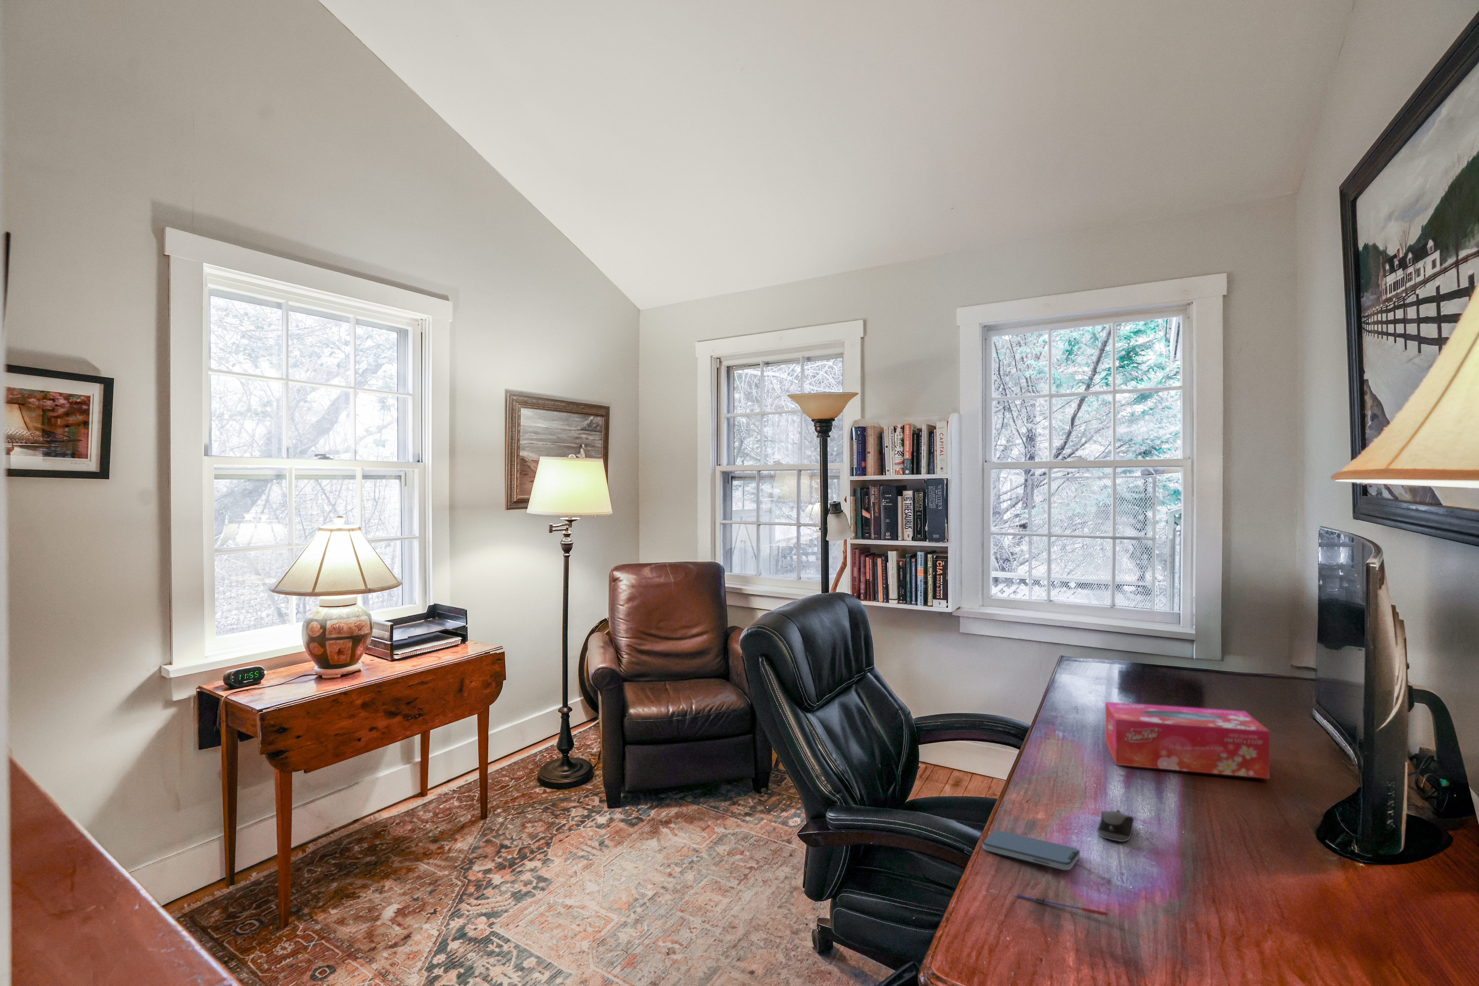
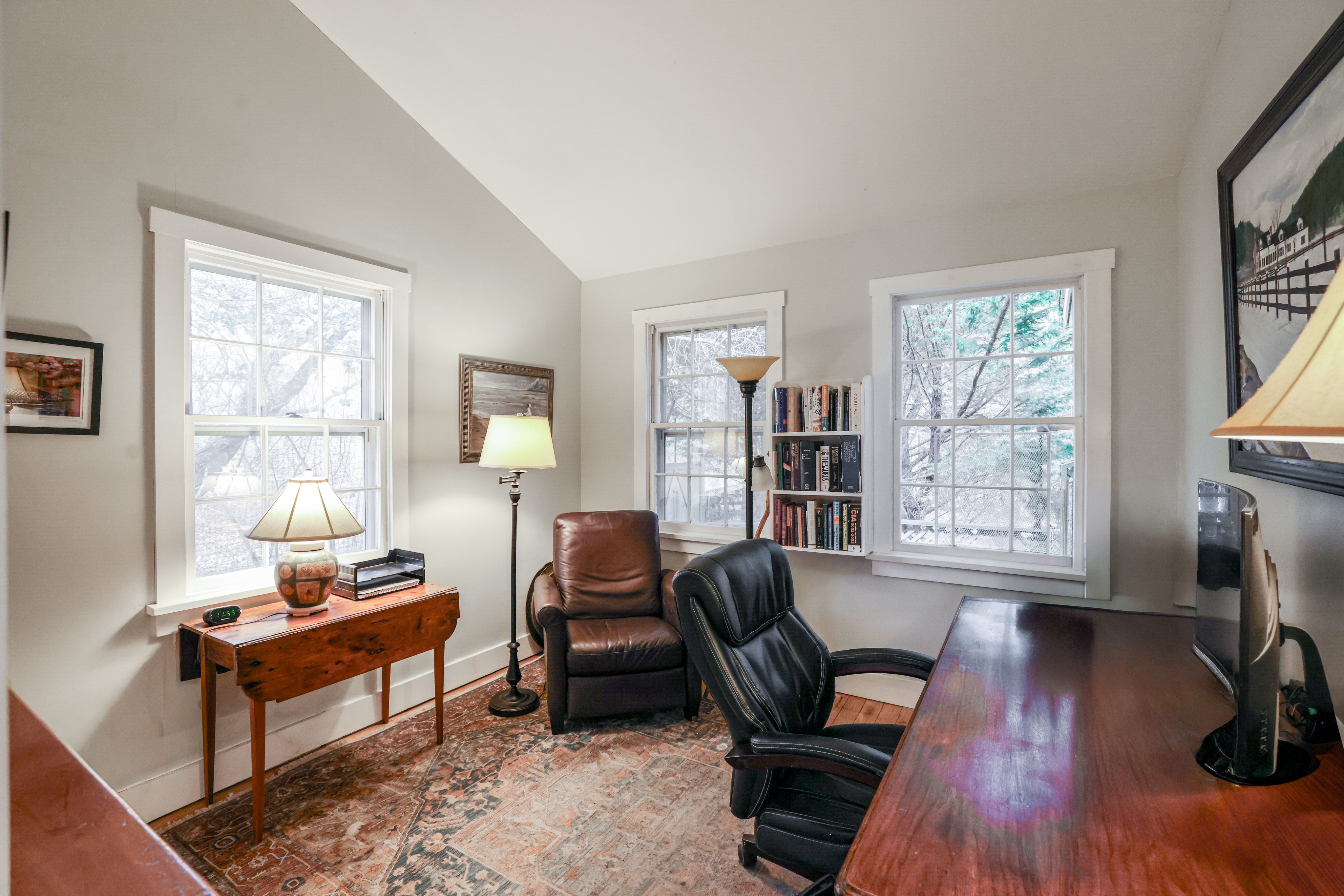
- computer mouse (1116, 821)
- smartphone (1030, 848)
- tissue box (1182, 737)
- pen (1059, 903)
